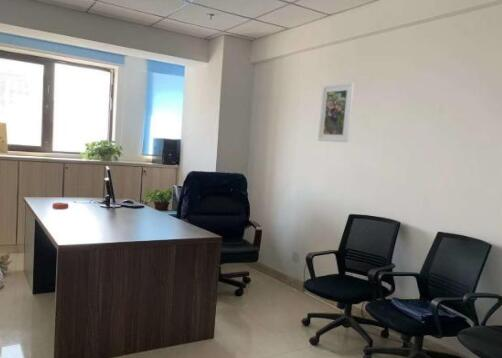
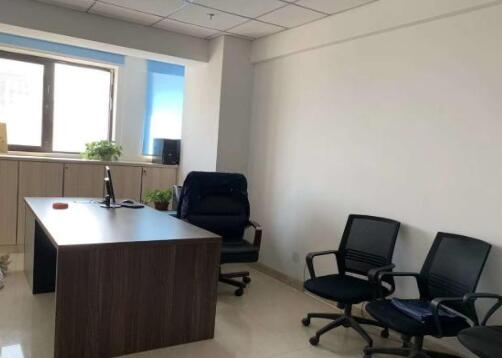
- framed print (335, 113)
